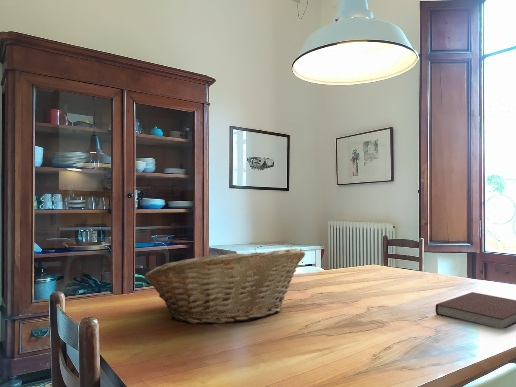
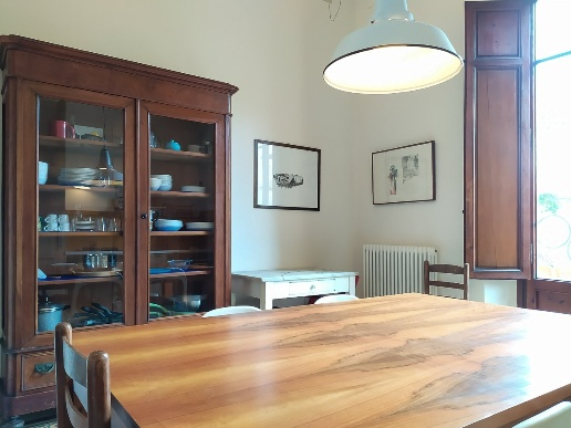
- notebook (485, 308)
- fruit basket (228, 278)
